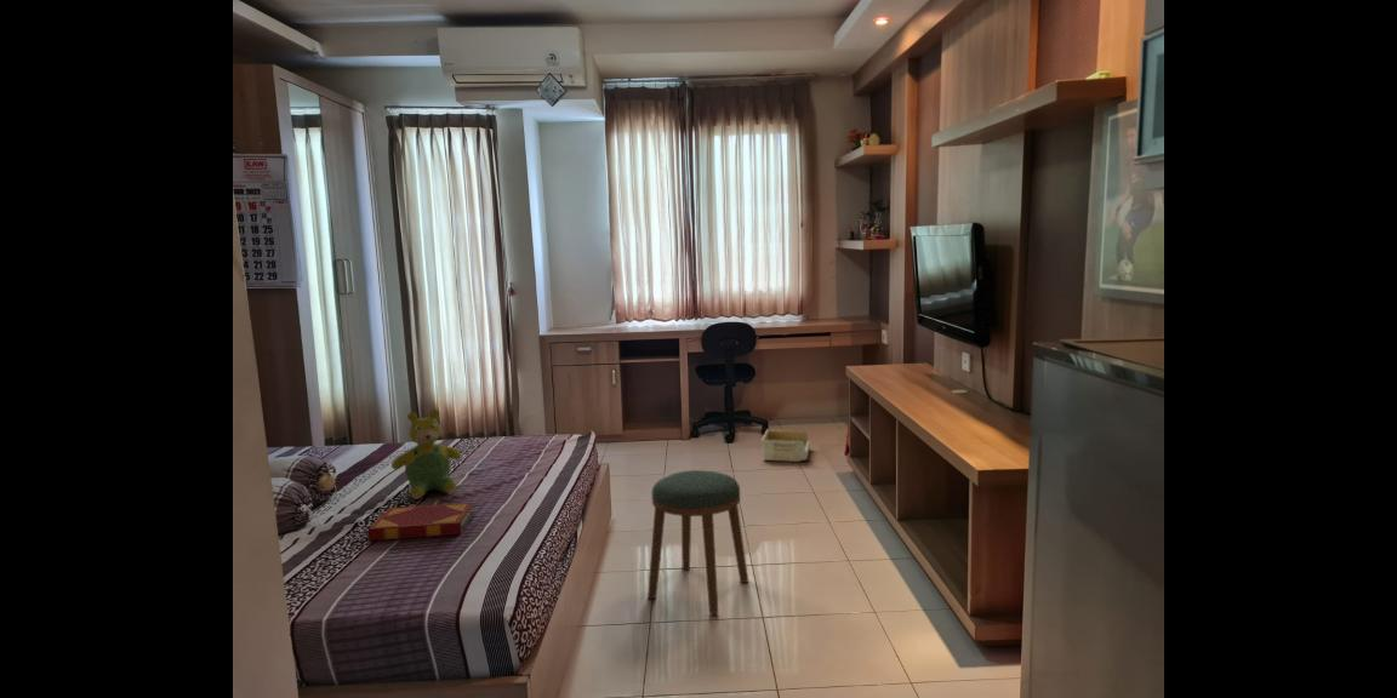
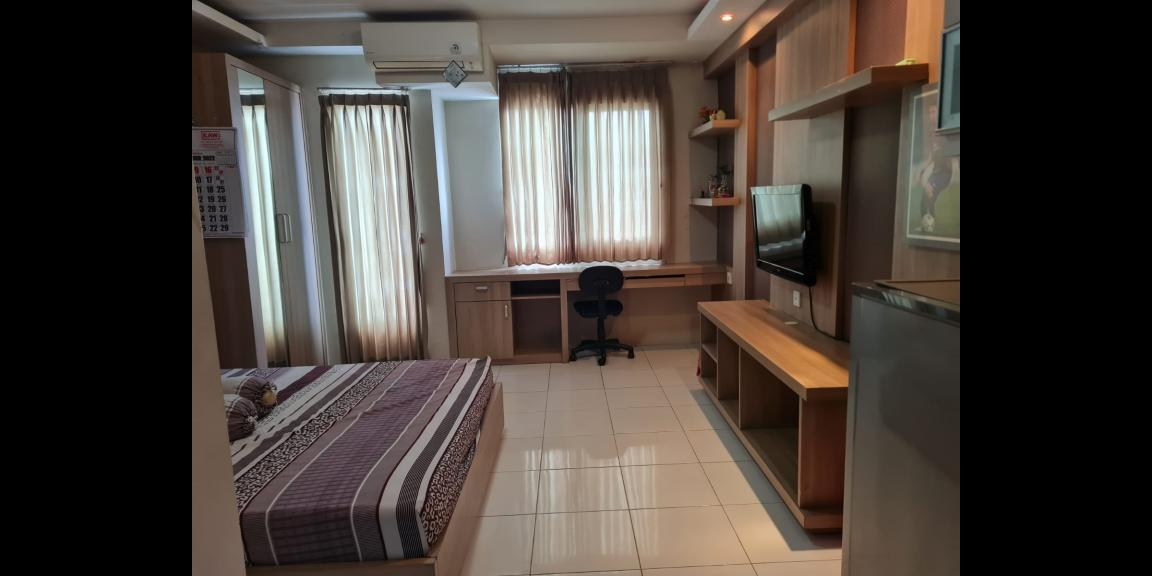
- stool (703, 533)
- teddy bear (428, 452)
- storage bin (786, 445)
- hardback book (423, 520)
